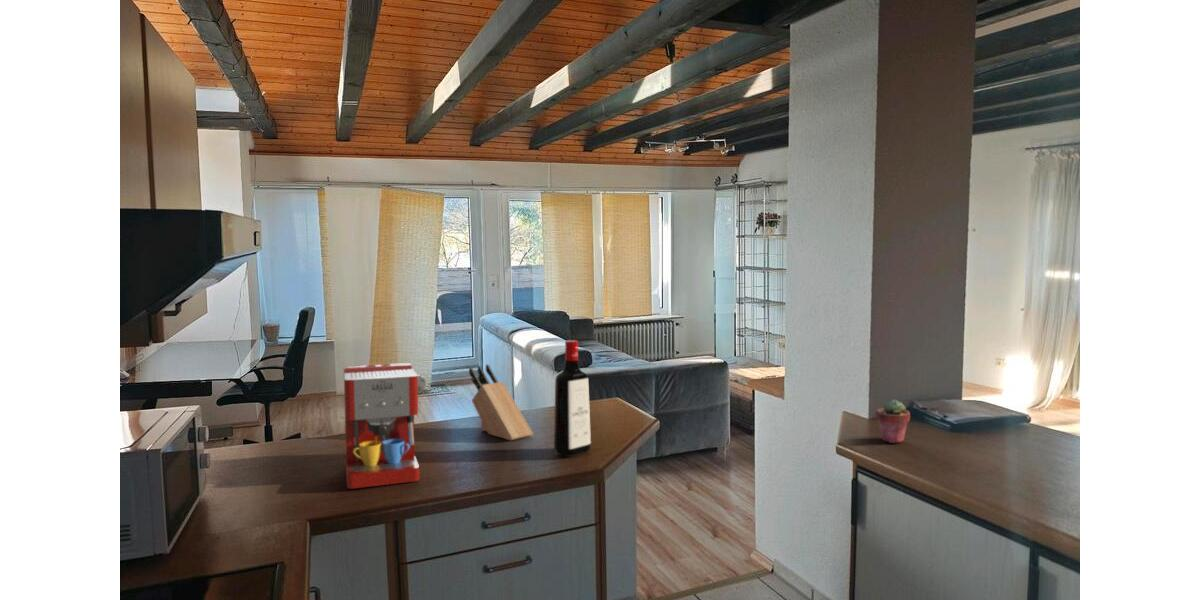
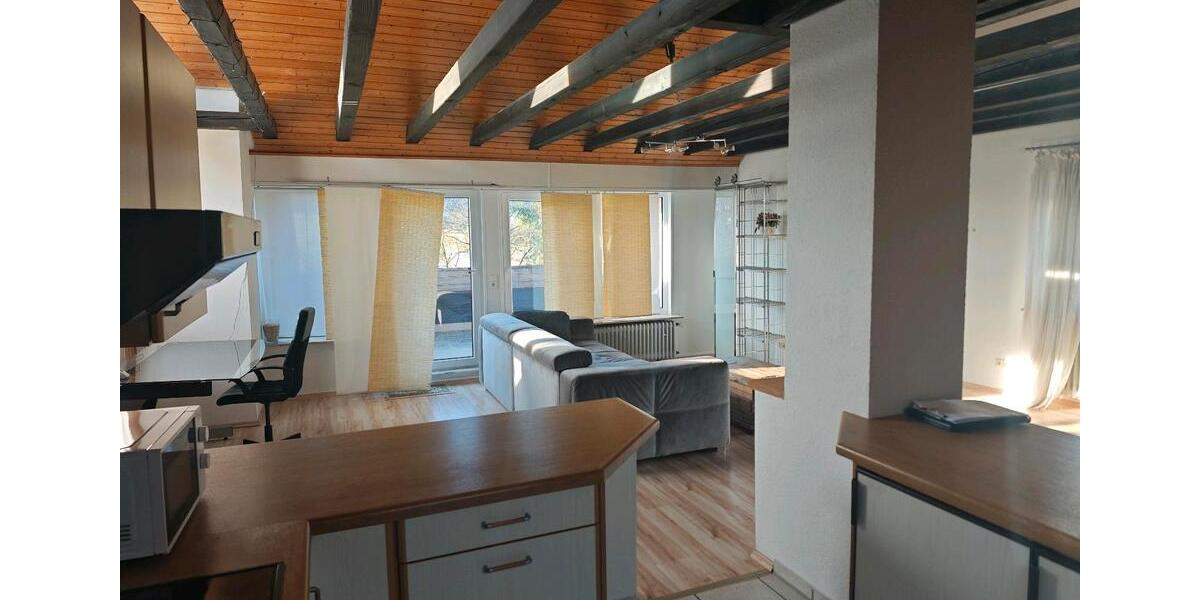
- coffee maker (380, 420)
- knife block (498, 400)
- potted succulent (892, 419)
- liquor bottle (572, 397)
